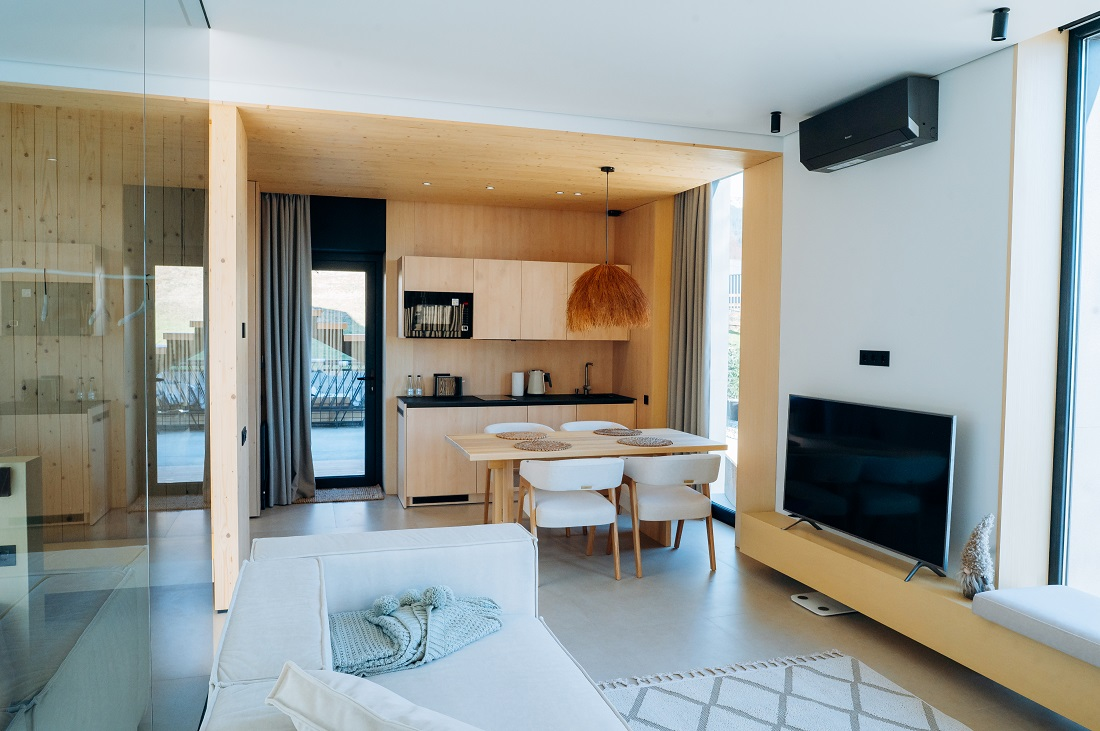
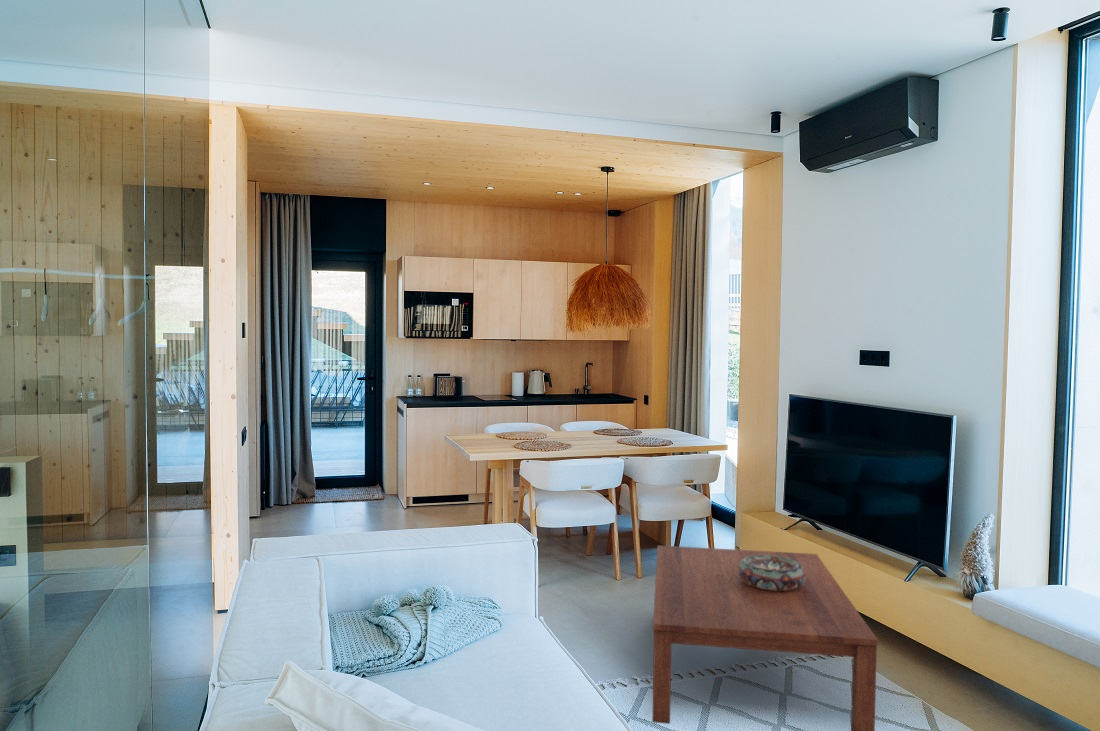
+ decorative bowl (771, 572)
+ coffee table (746, 625)
